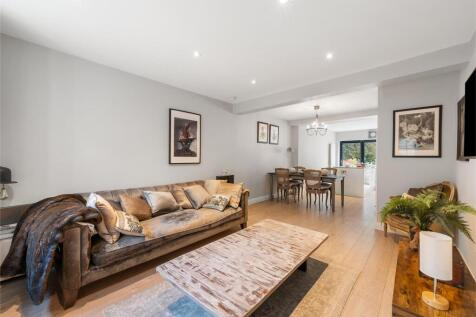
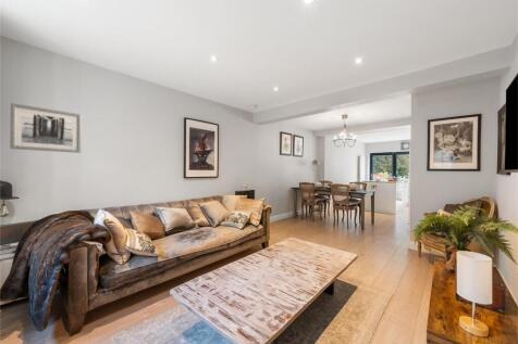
+ wall art (48, 129)
